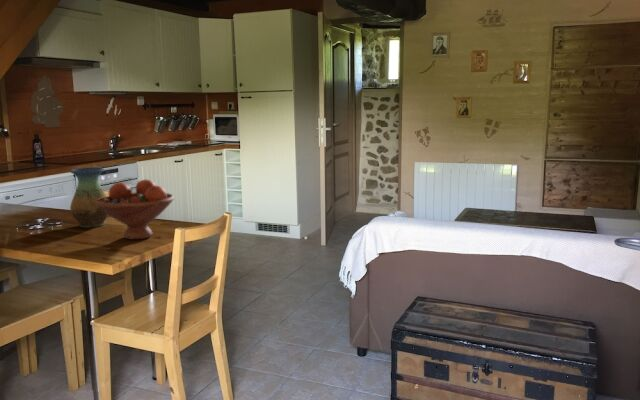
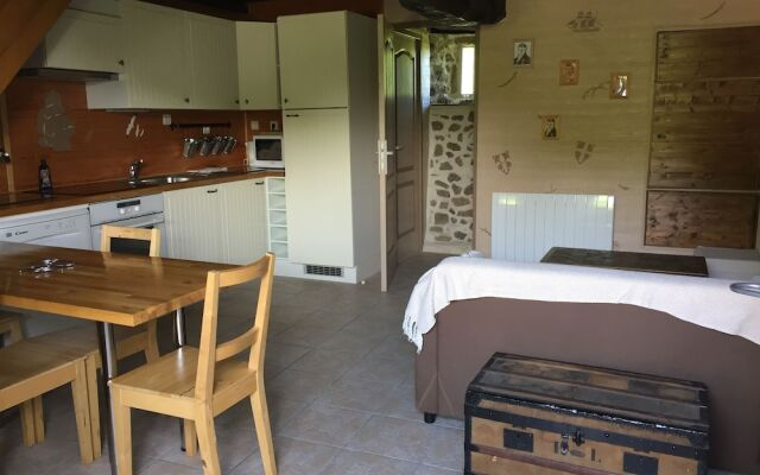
- fruit bowl (136, 210)
- vase (89, 197)
